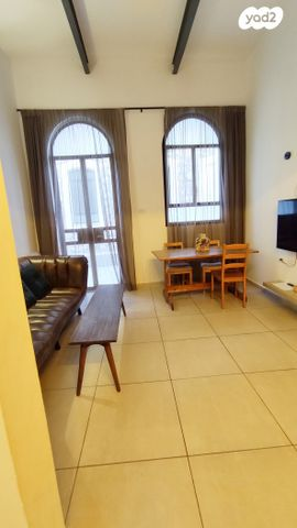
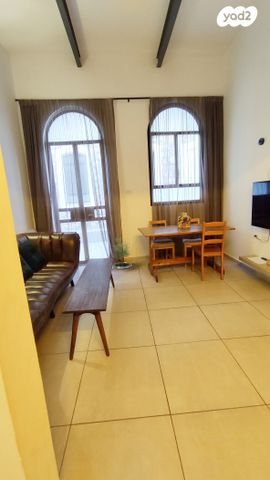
+ potted tree (121, 250)
